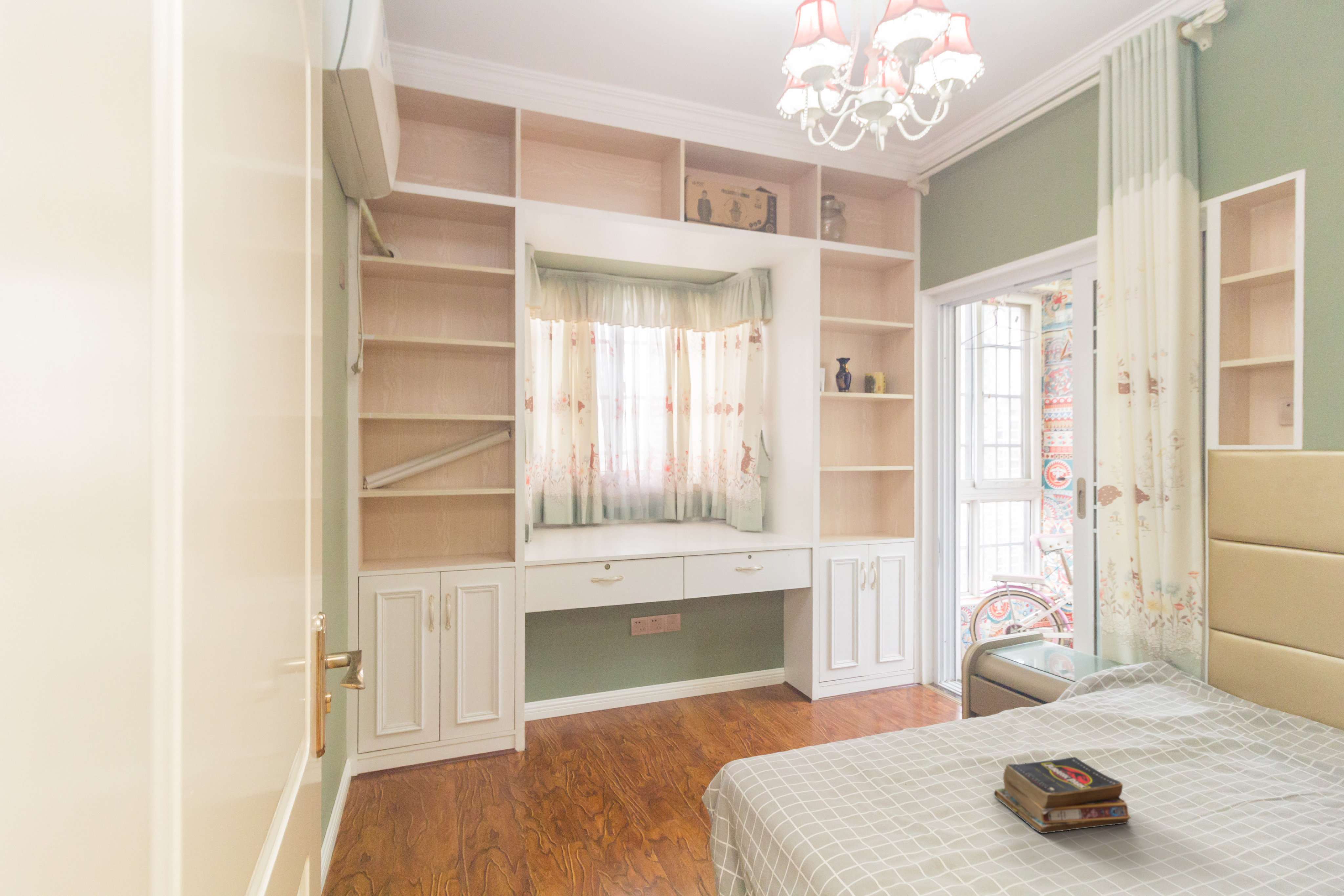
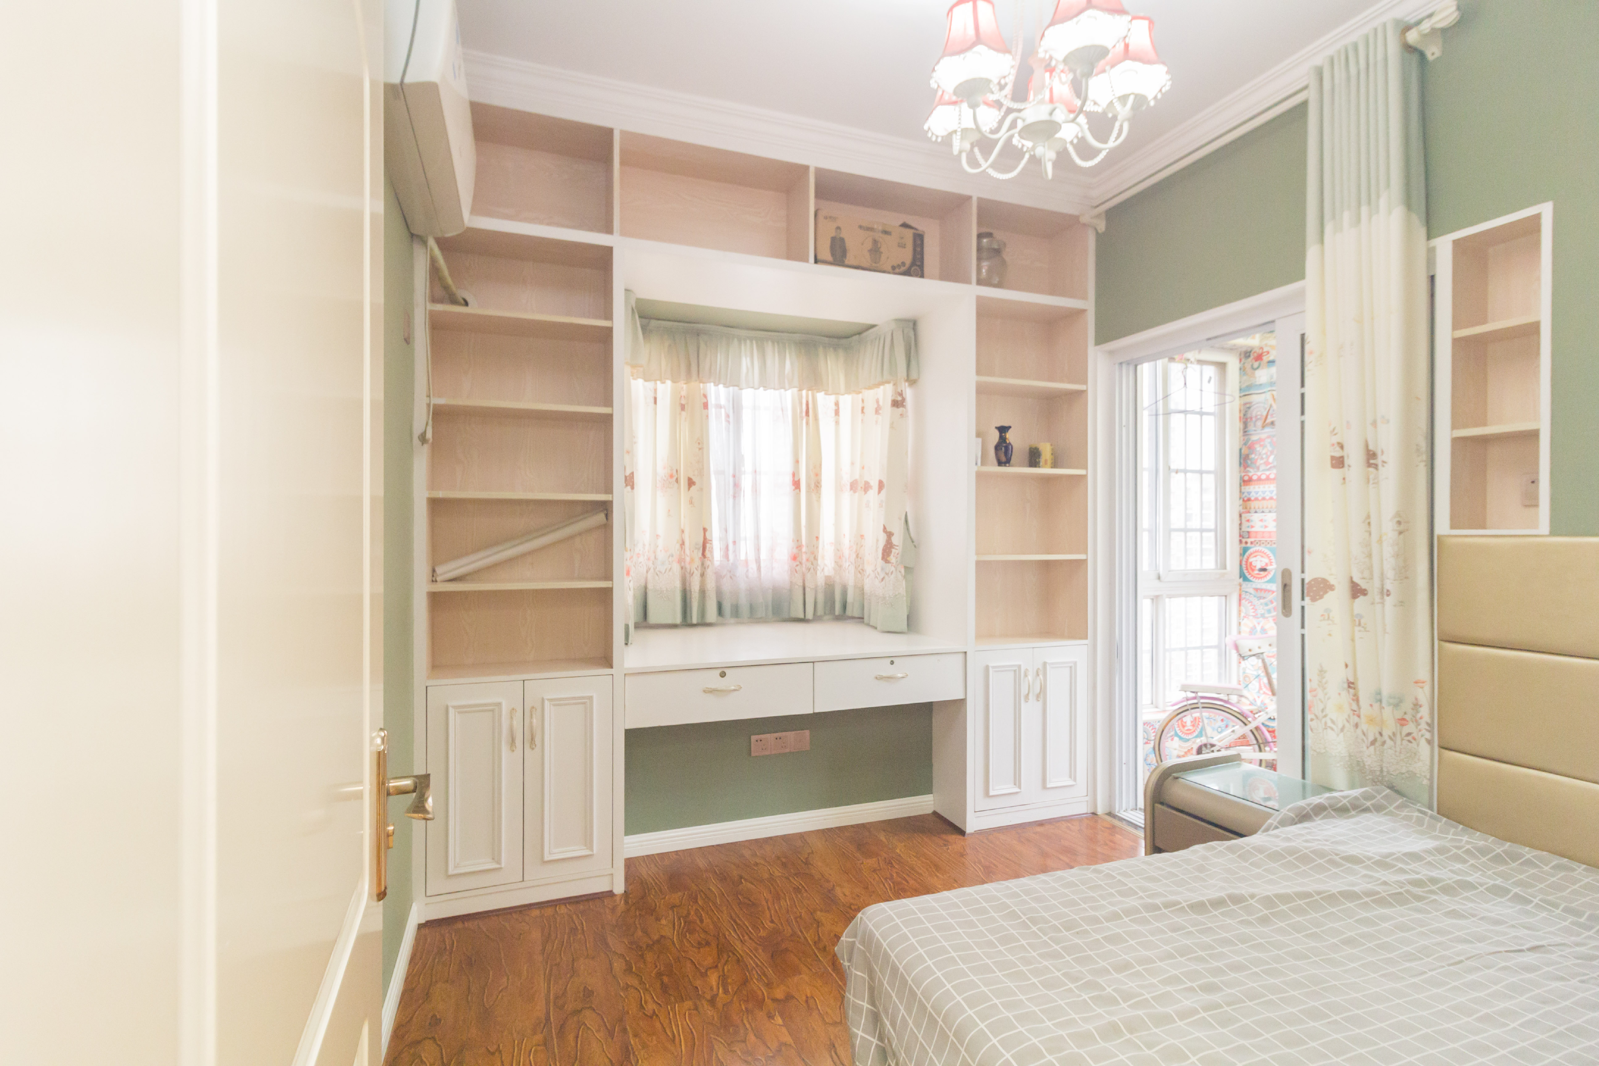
- book (1060, 790)
